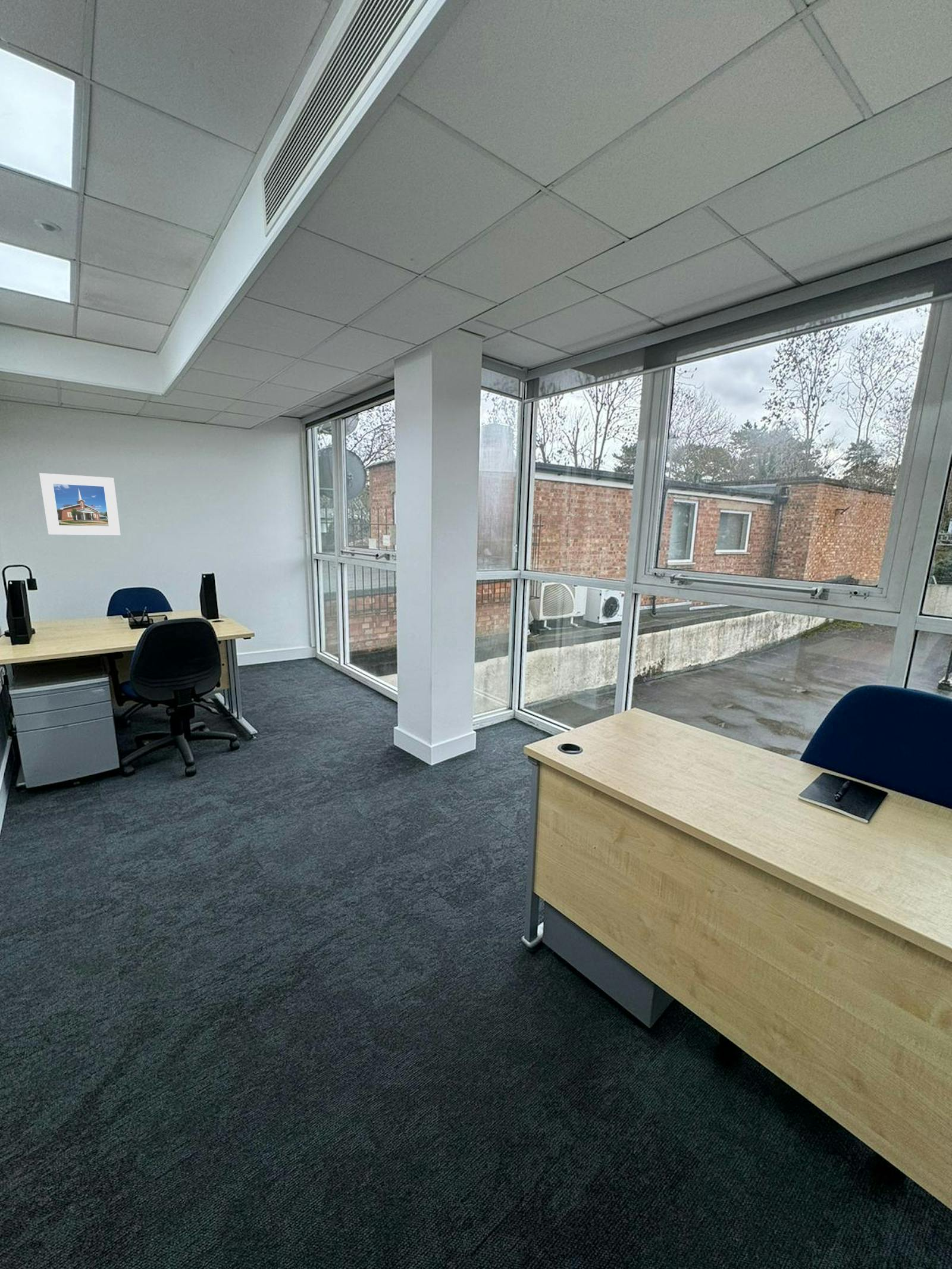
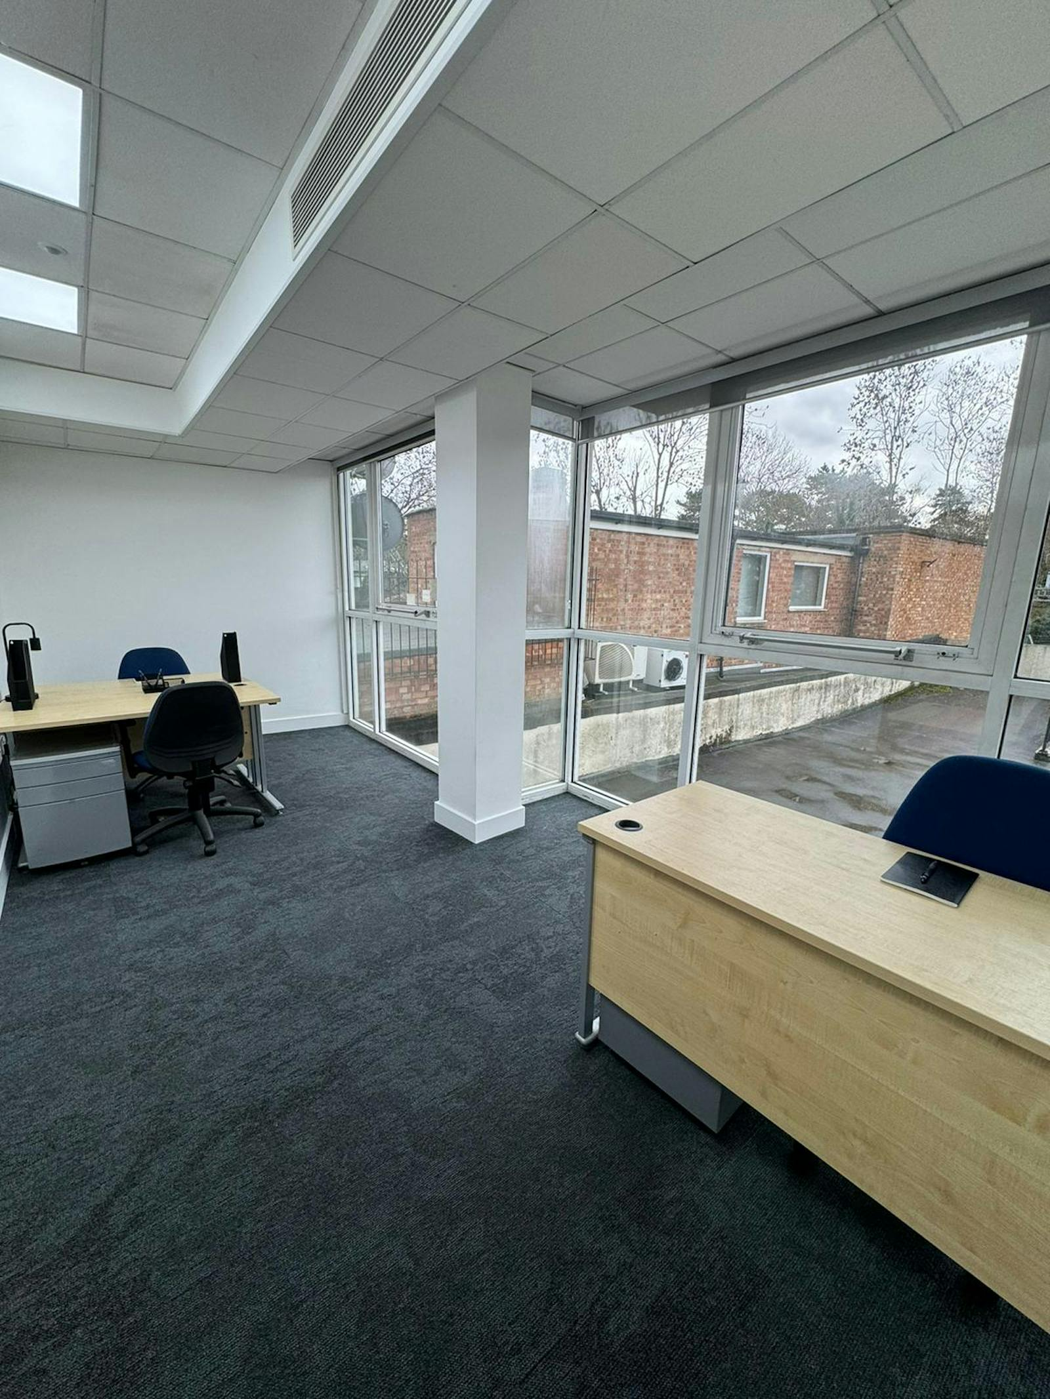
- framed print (82, 505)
